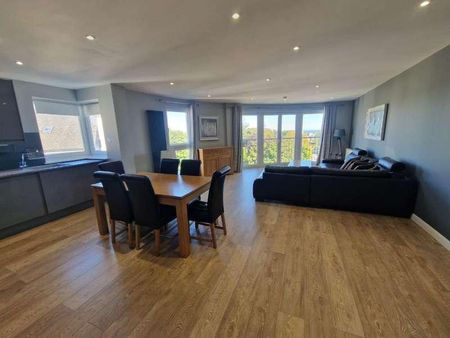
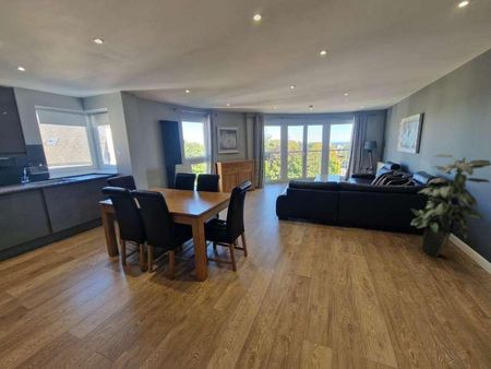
+ indoor plant (444, 205)
